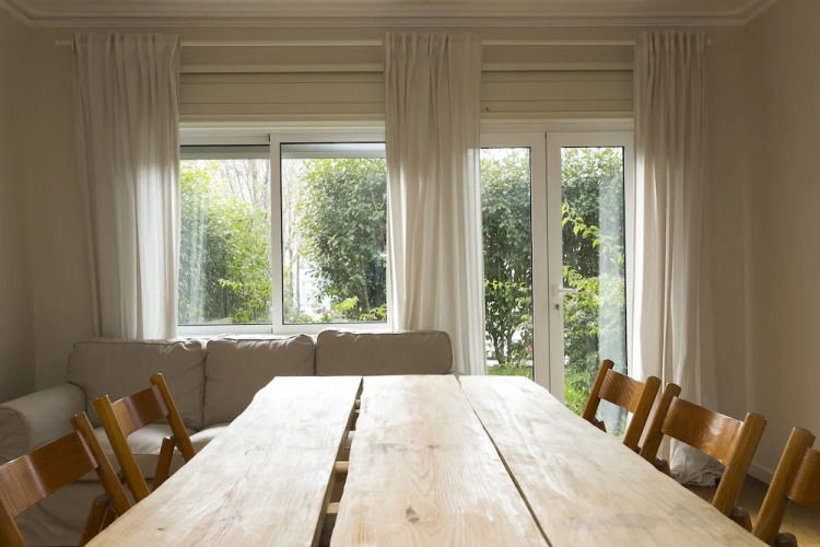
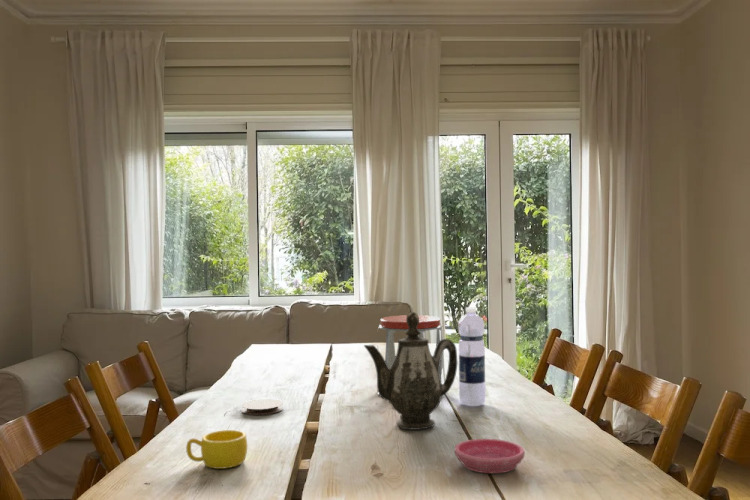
+ water bottle (471, 355)
+ coaster (262, 406)
+ teapot (411, 368)
+ saucer (489, 456)
+ cup (217, 449)
+ jar (395, 356)
